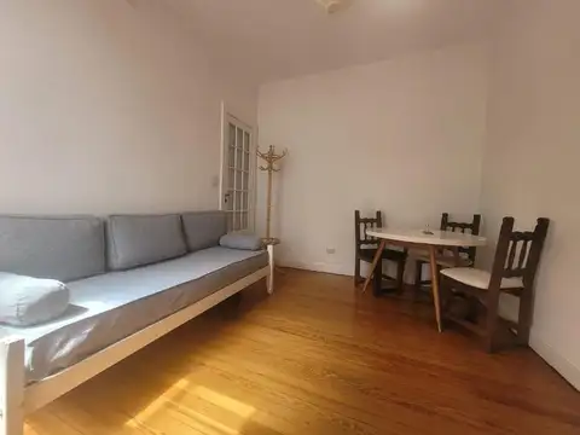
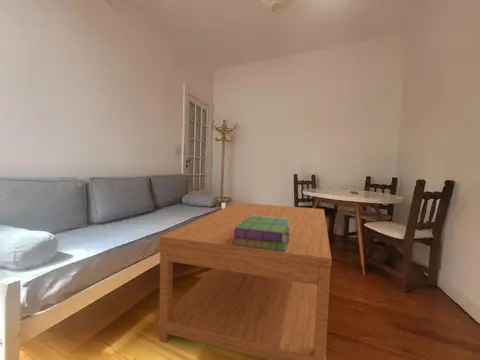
+ stack of books (264, 230)
+ coffee table (262, 257)
